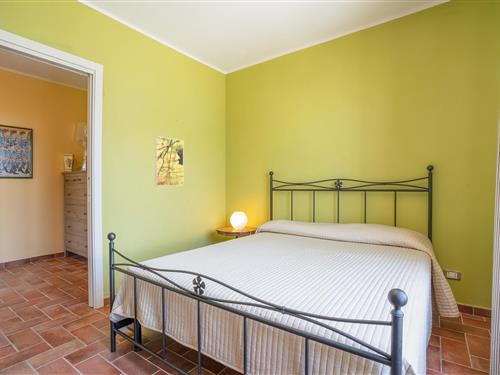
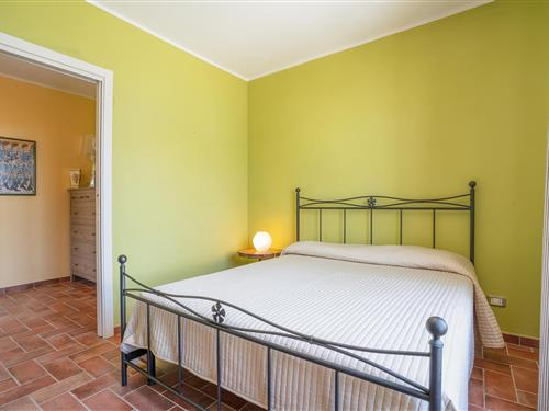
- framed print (169, 162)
